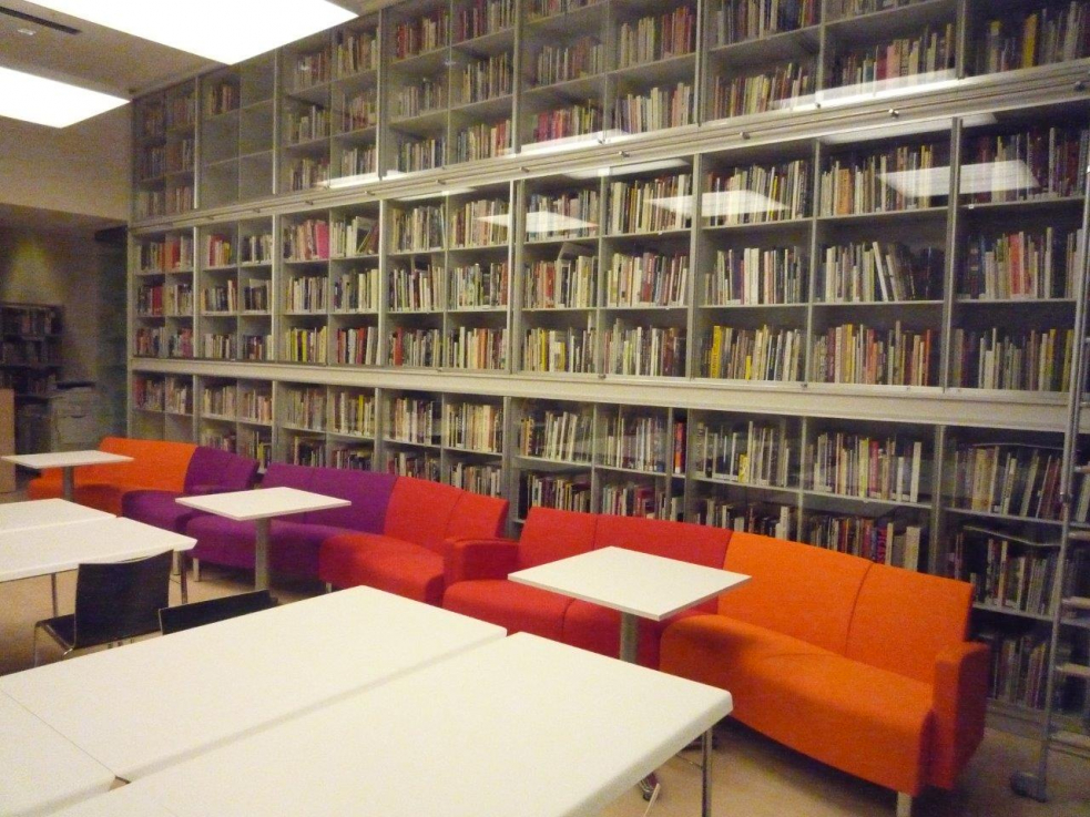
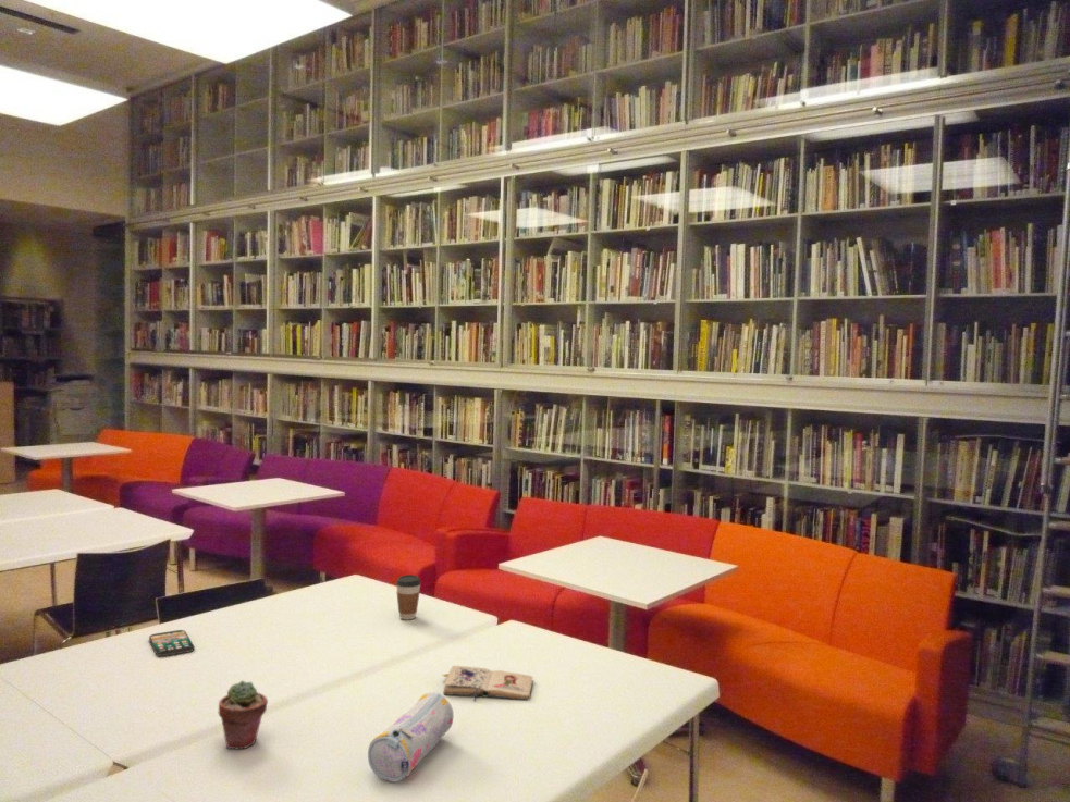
+ potted succulent (242, 712)
+ coffee cup (407, 597)
+ paperback book (482, 682)
+ pencil case (413, 732)
+ smartphone (171, 642)
